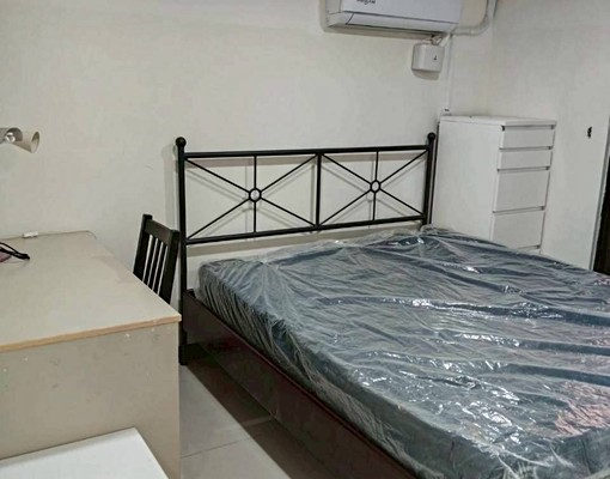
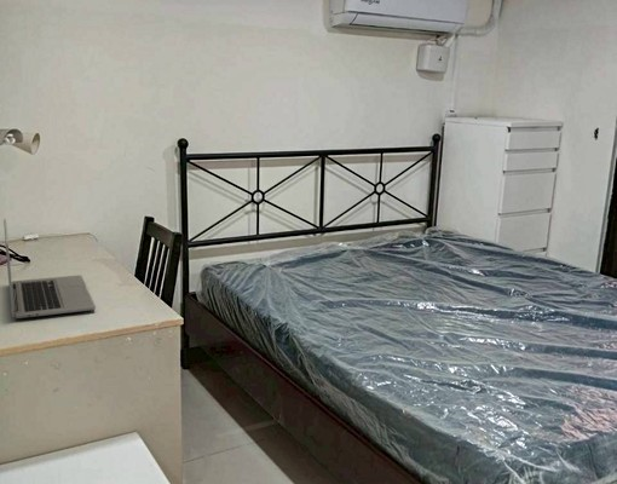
+ laptop (51, 277)
